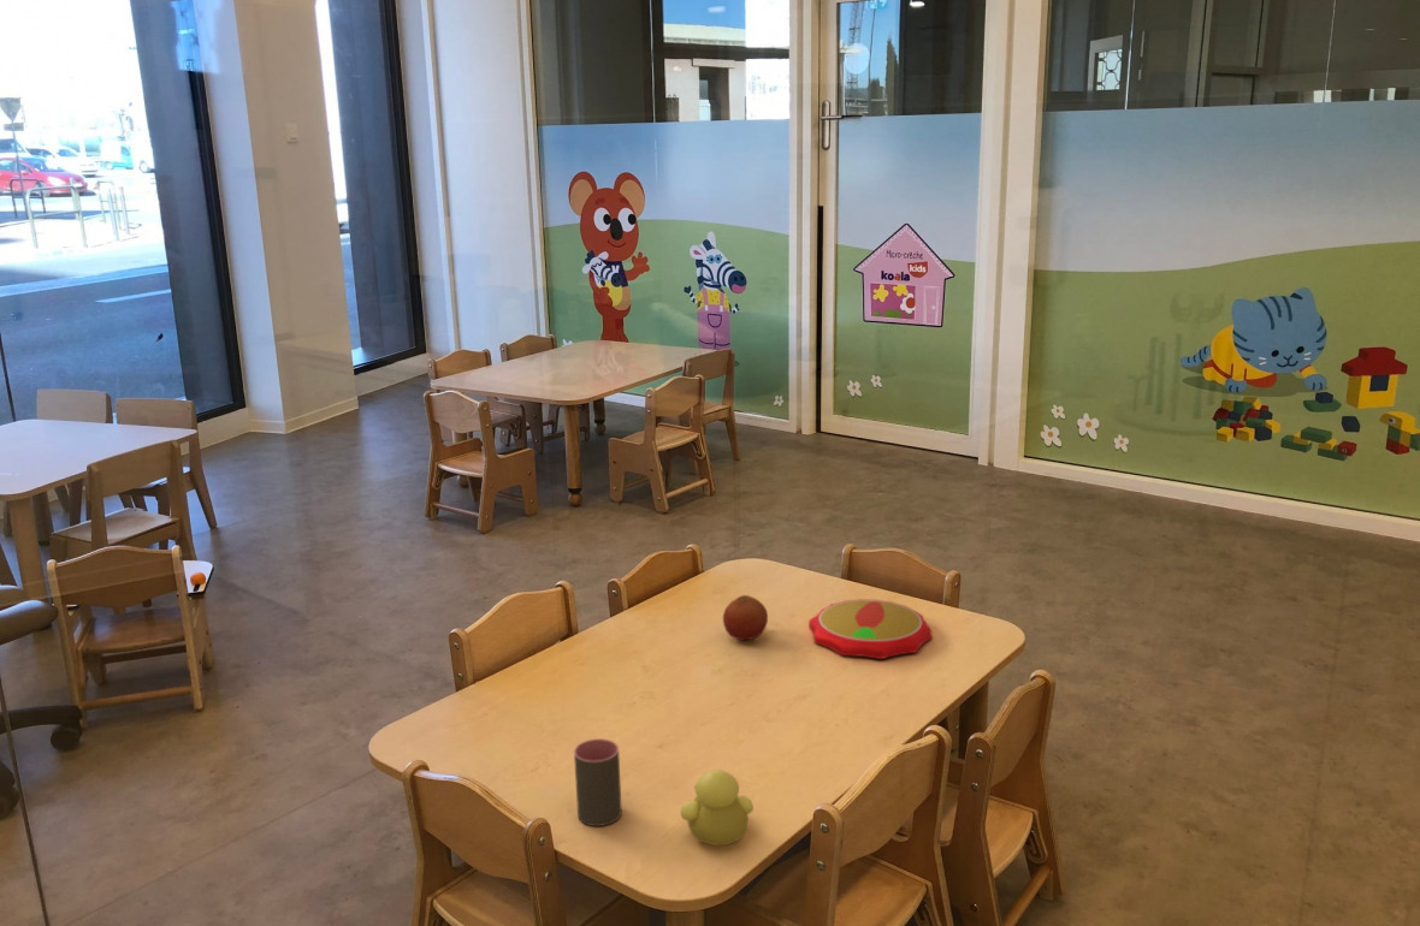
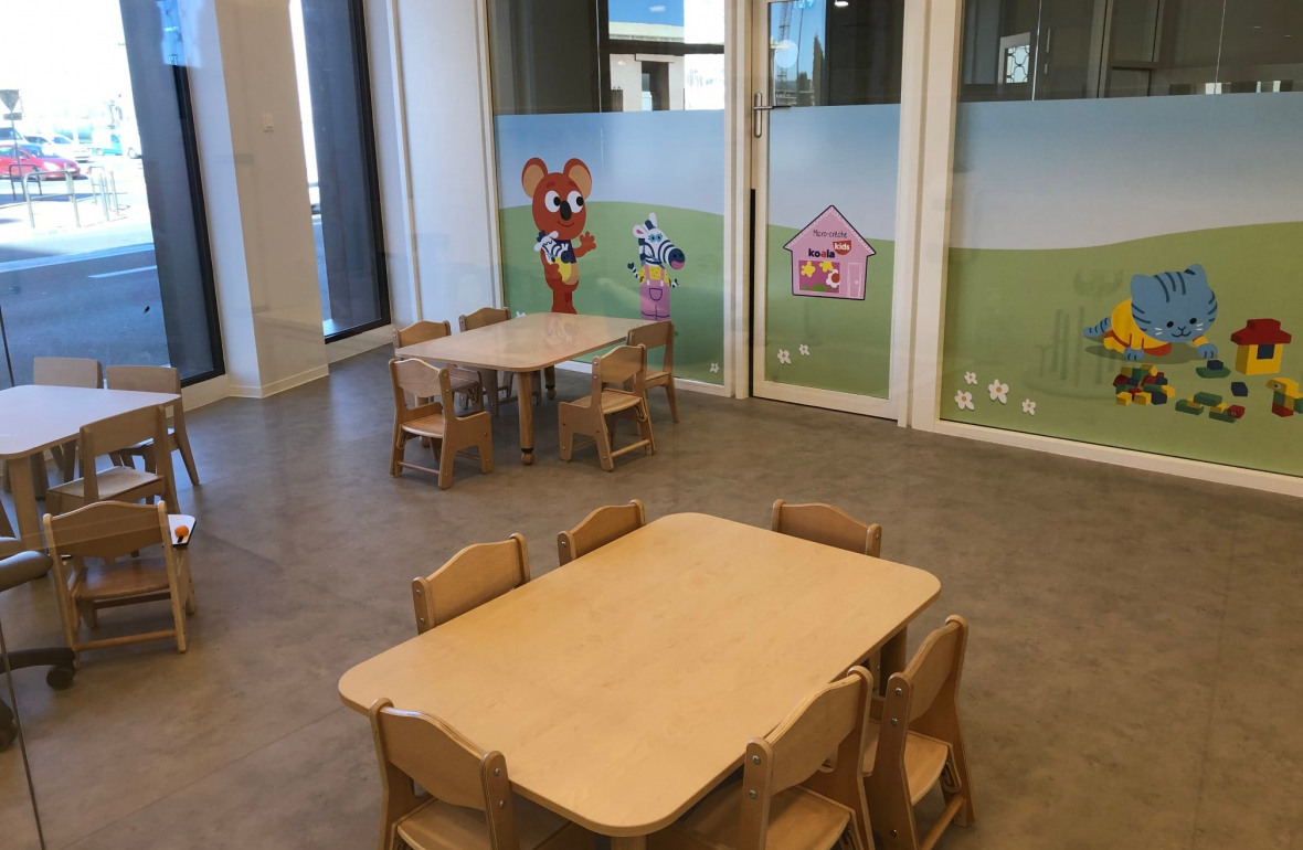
- cup (598, 782)
- fruit (745, 617)
- toy duck (715, 800)
- plate (869, 624)
